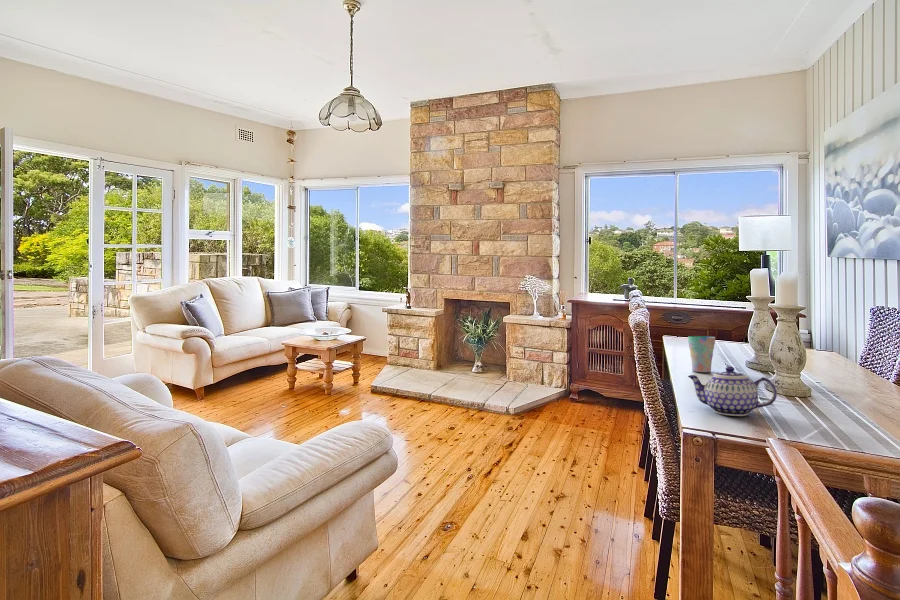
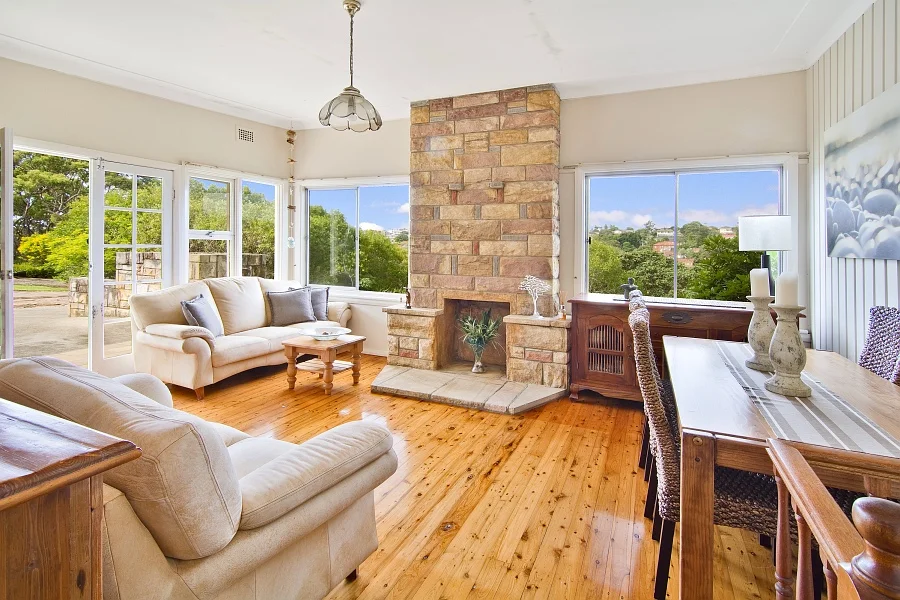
- cup (701, 354)
- teapot (730, 389)
